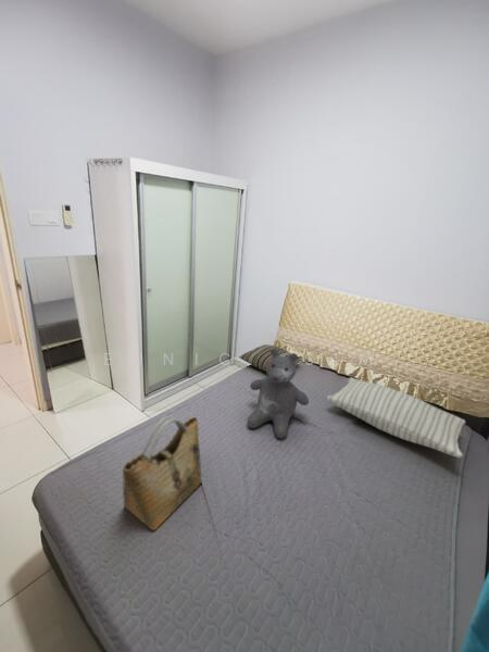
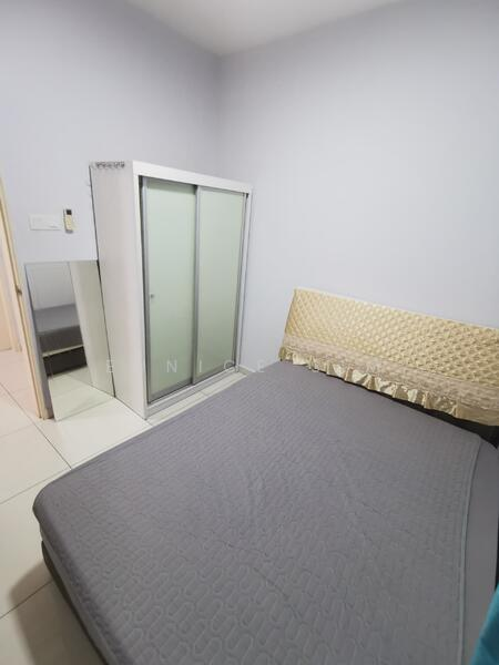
- grocery bag (164, 459)
- pillow (271, 358)
- pillow (393, 411)
- teddy bear (276, 389)
